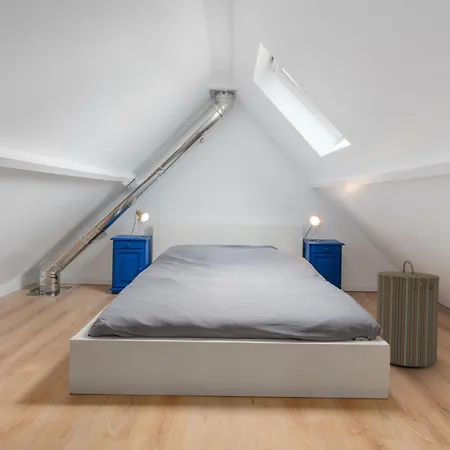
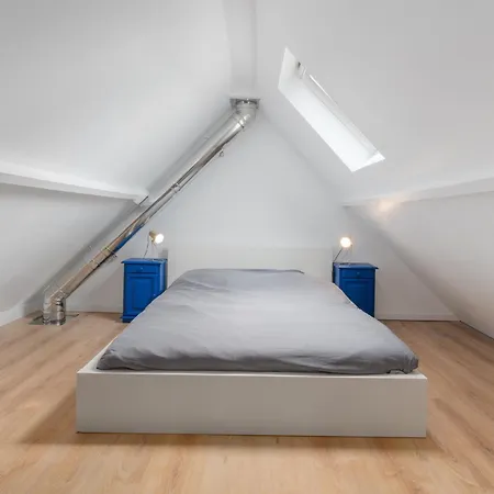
- laundry hamper (406, 309)
